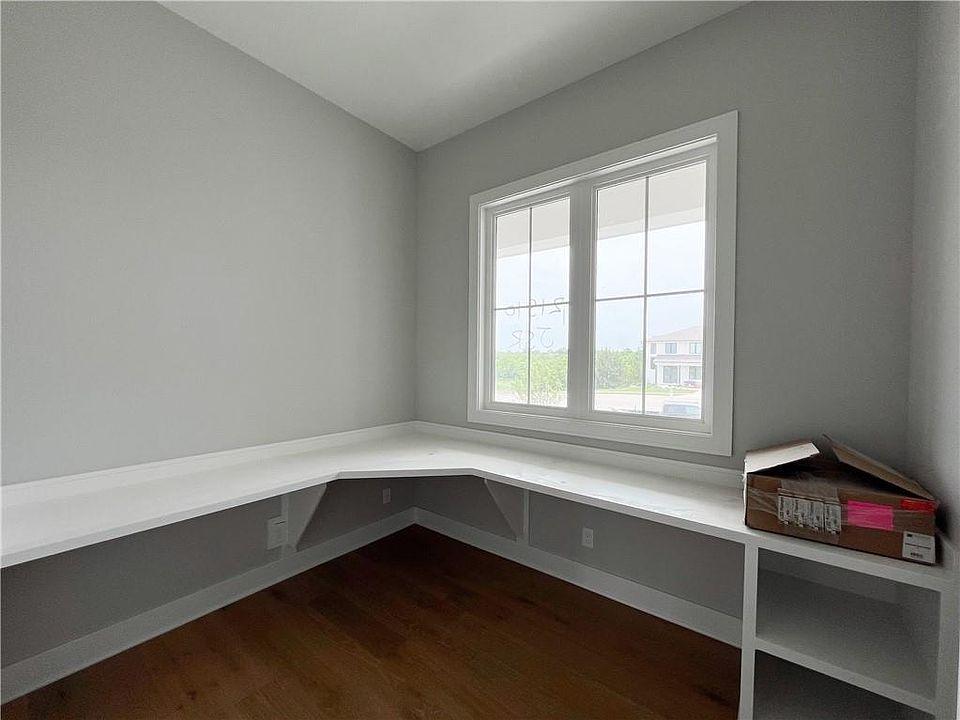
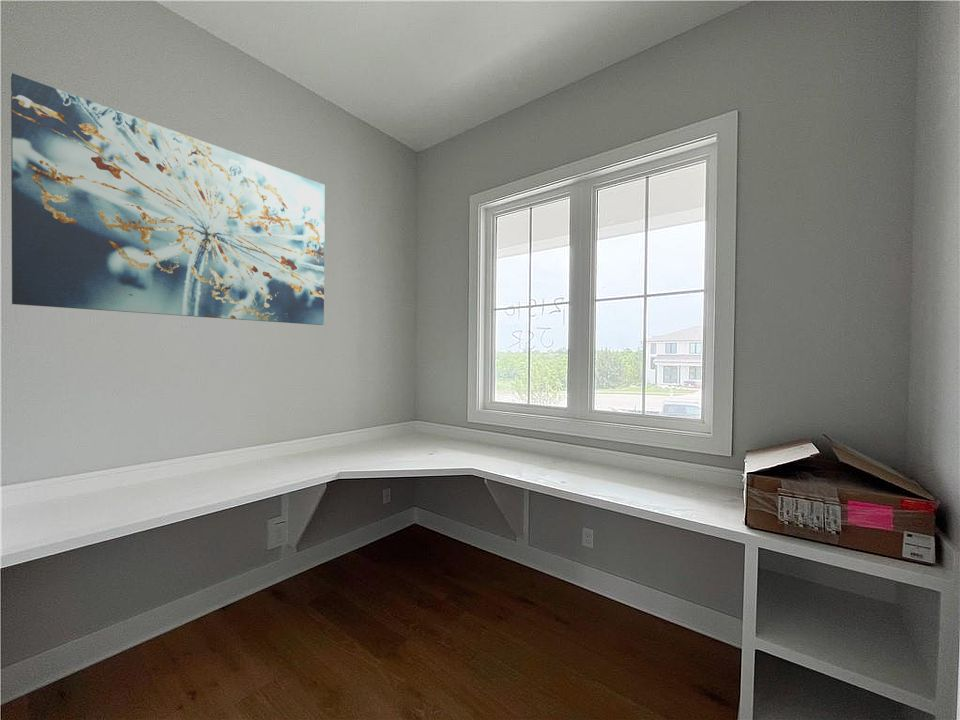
+ wall art (204, 230)
